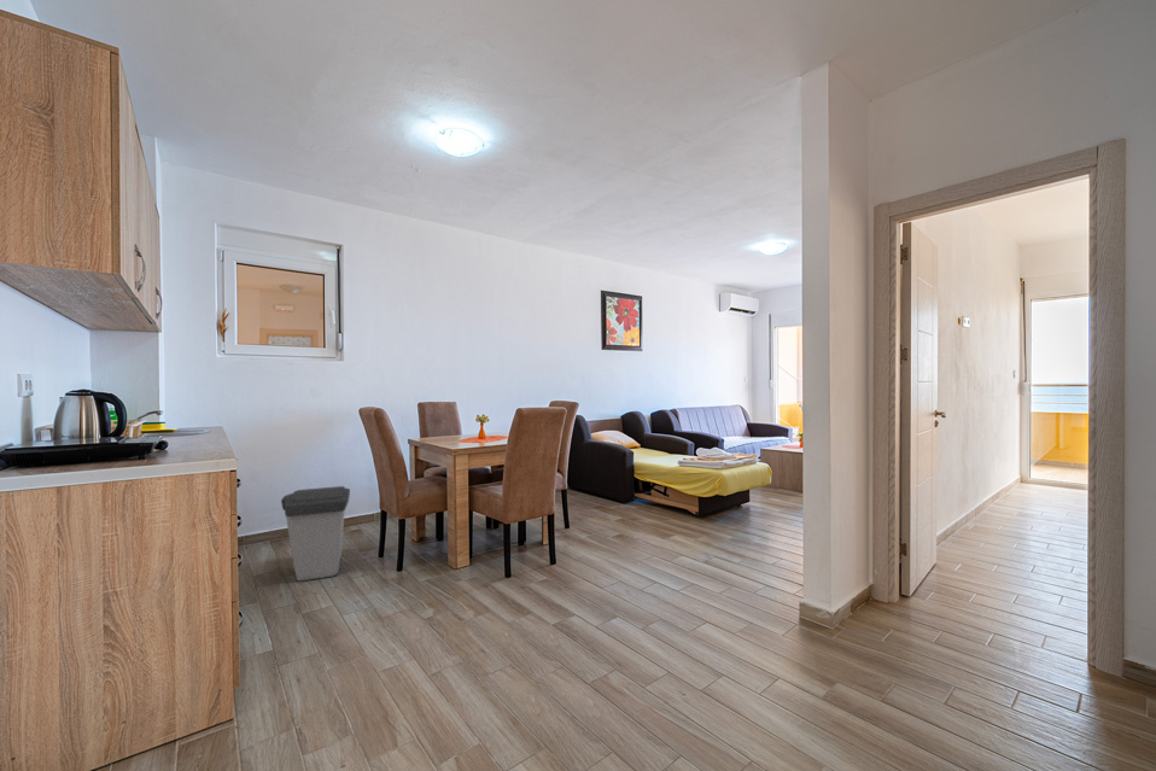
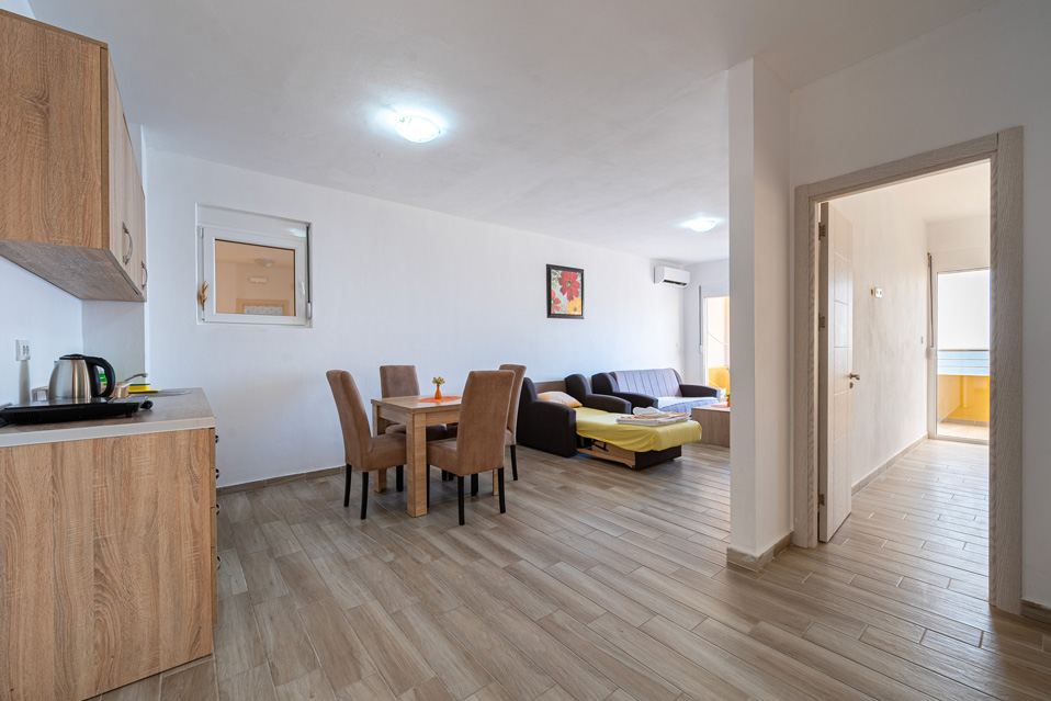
- trash can (317, 531)
